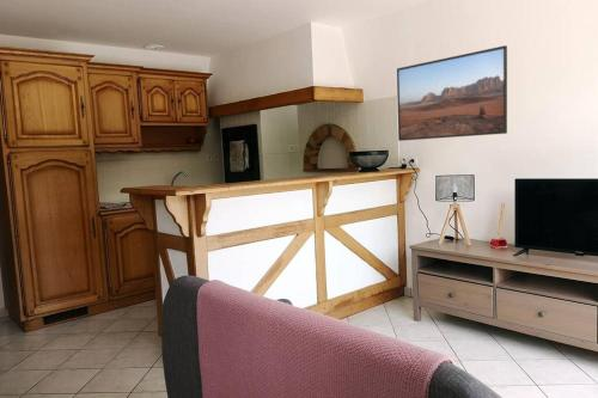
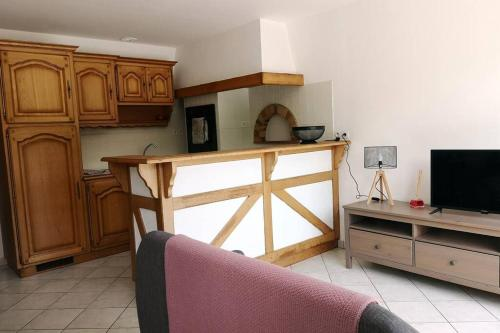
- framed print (446, 98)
